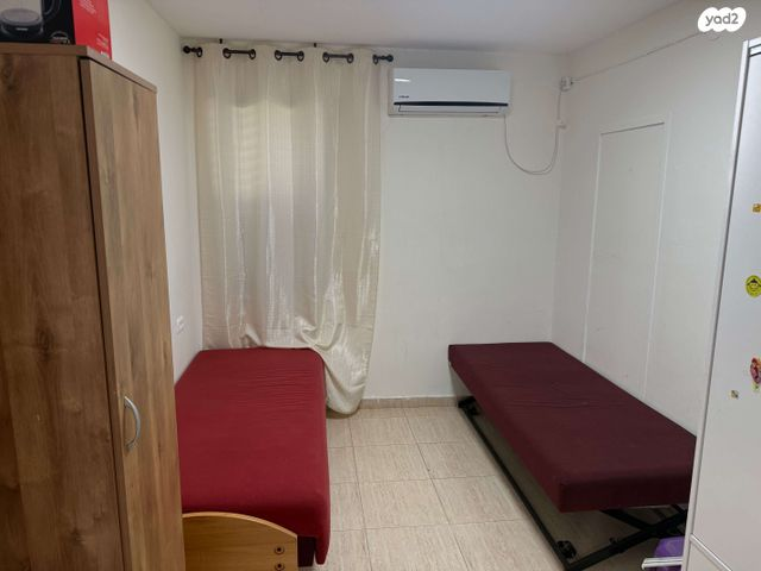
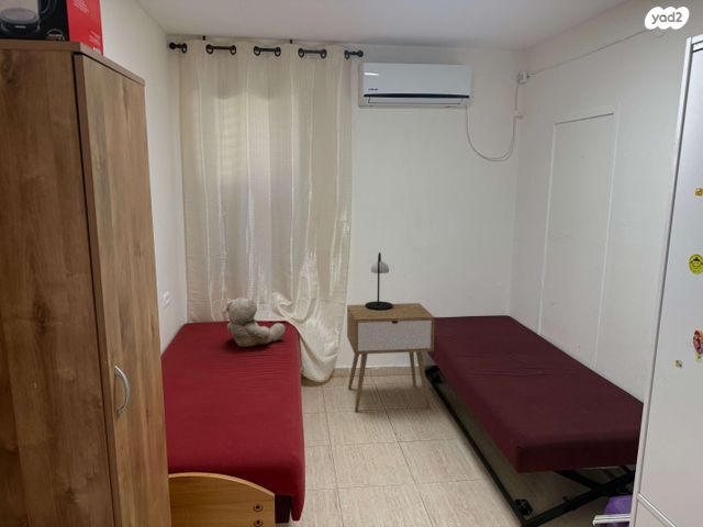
+ table lamp (379, 279)
+ nightstand (388, 352)
+ teddy bear (250, 318)
